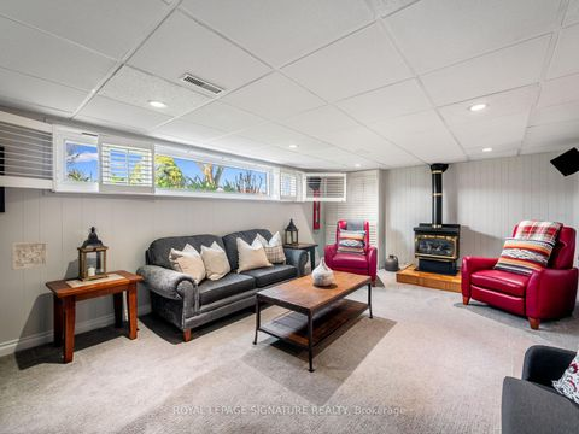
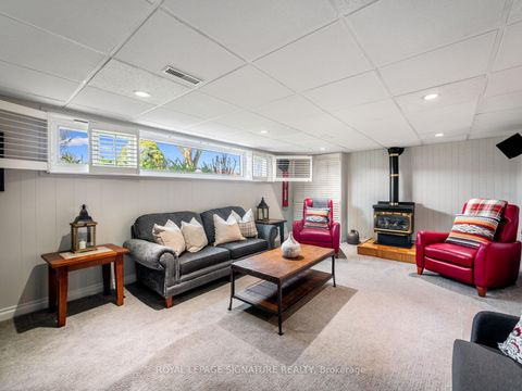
- wall ornament (29, 254)
